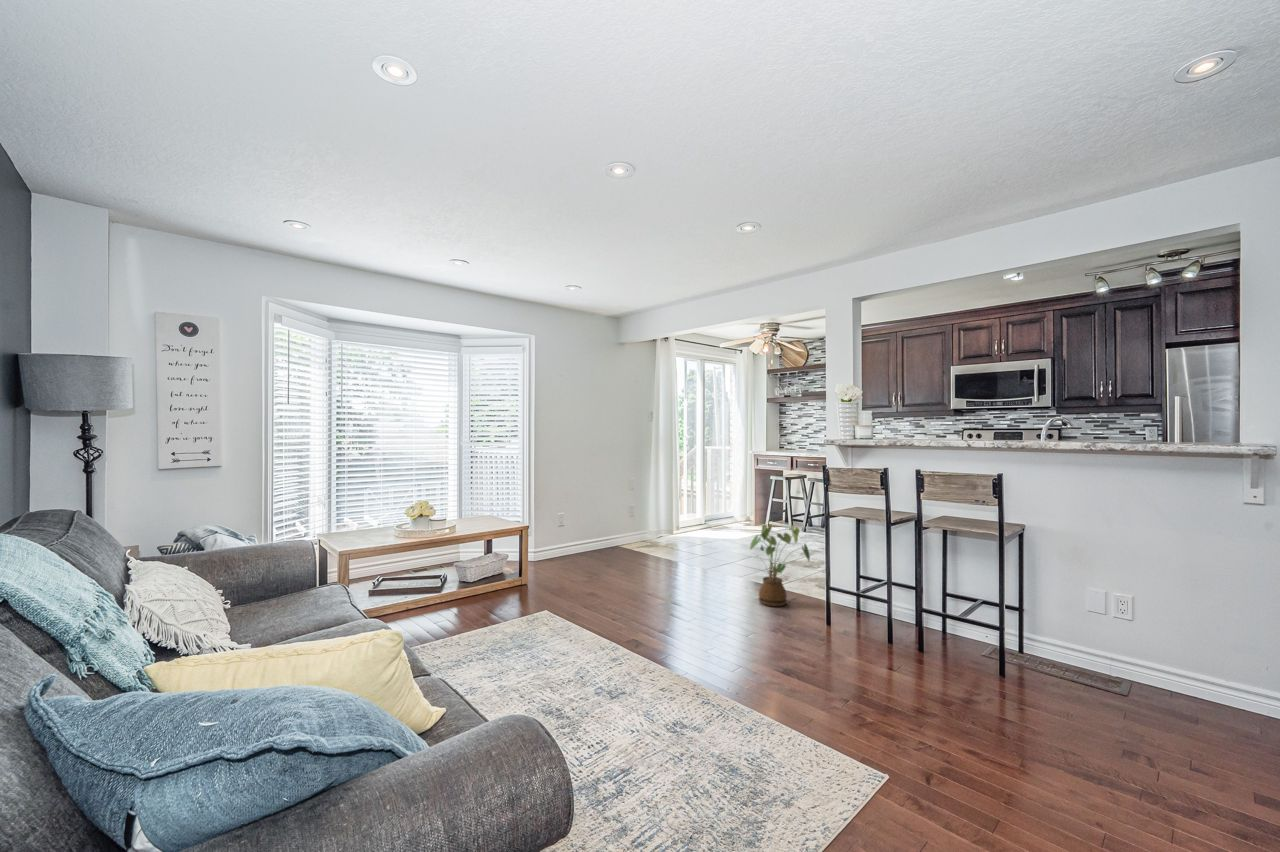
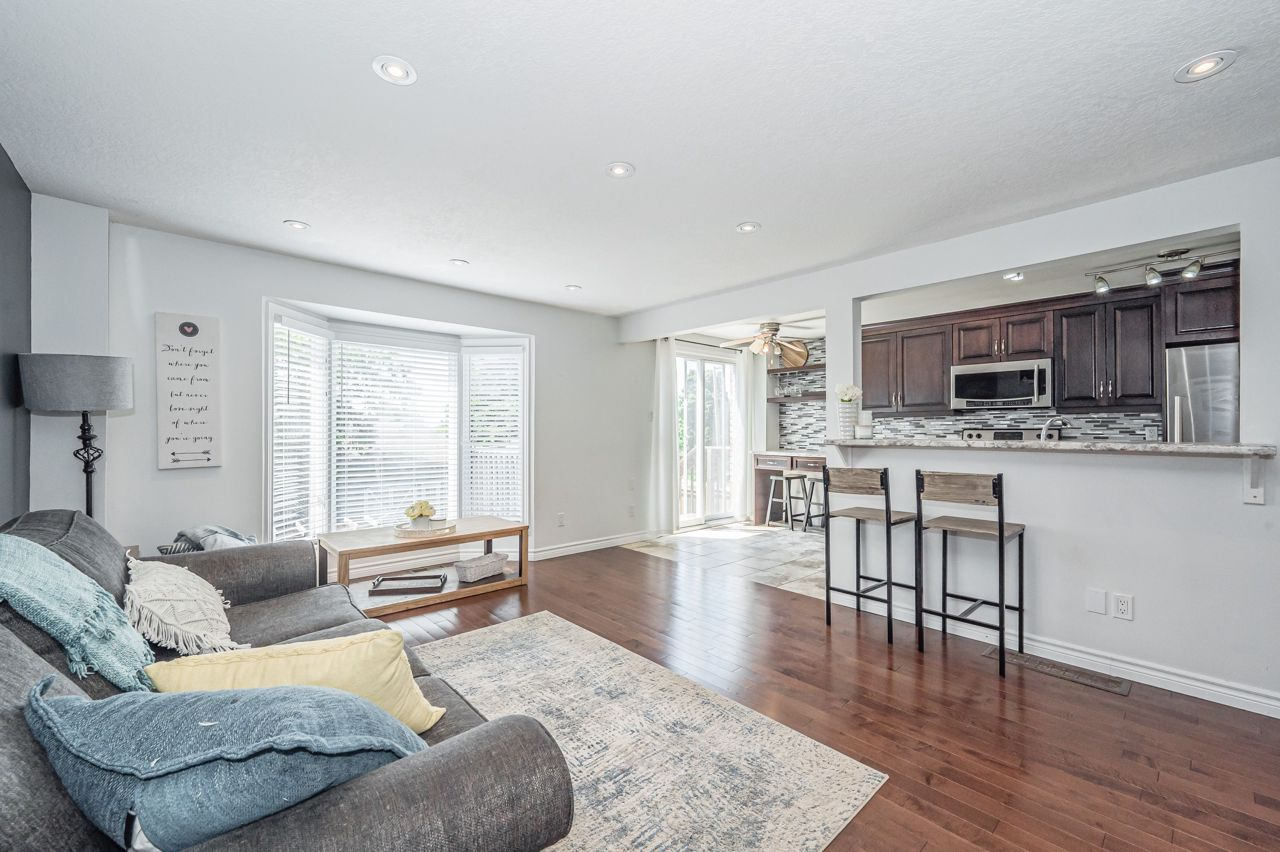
- house plant (778, 565)
